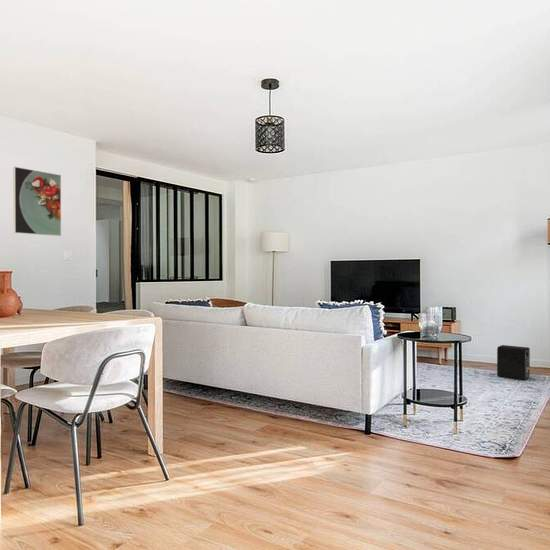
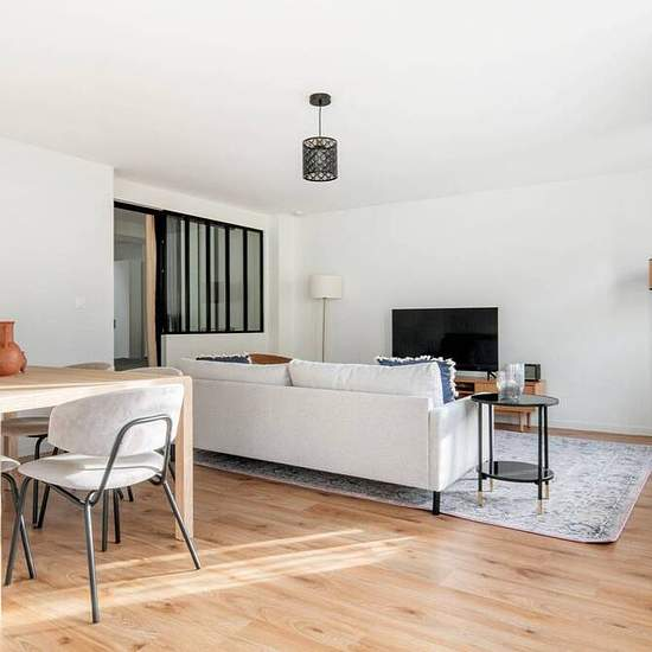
- speaker (514, 362)
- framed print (38, 202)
